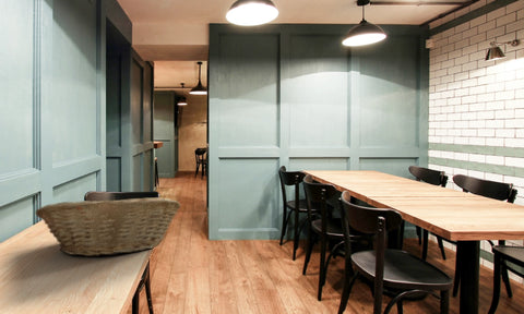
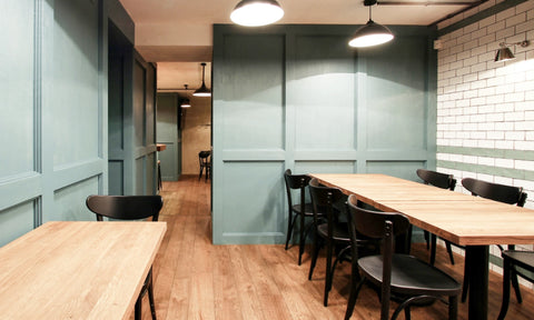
- fruit basket (114, 219)
